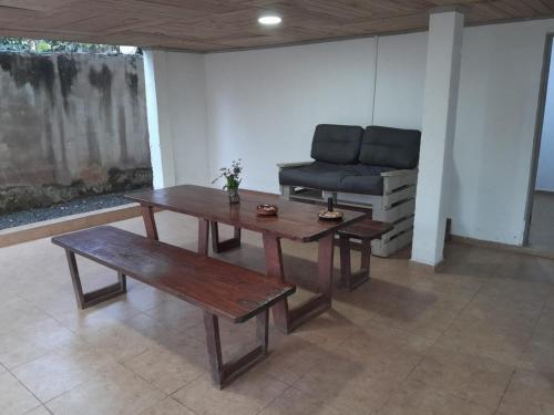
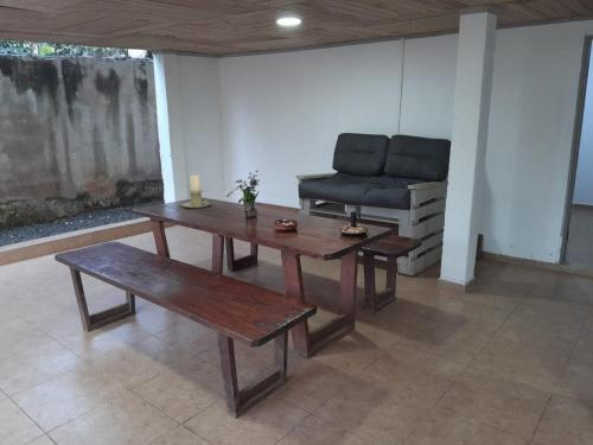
+ candle holder (195, 190)
